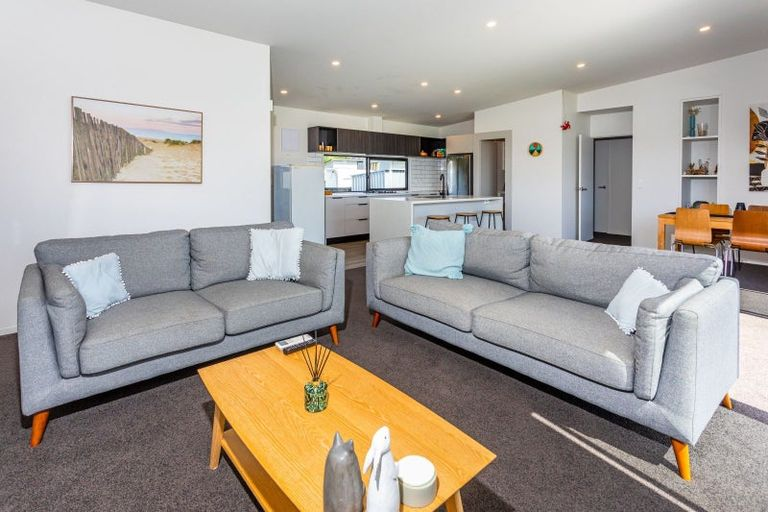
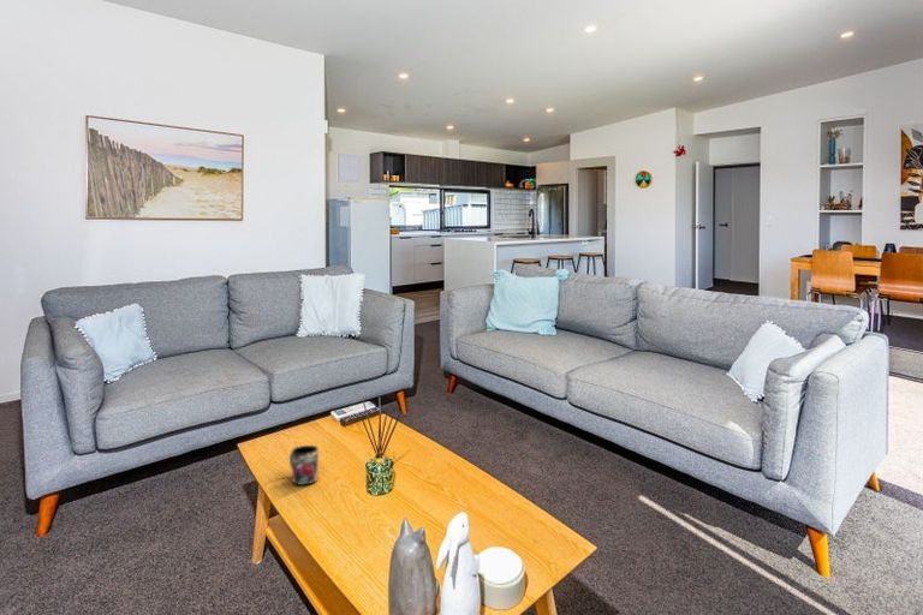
+ mug (302, 462)
